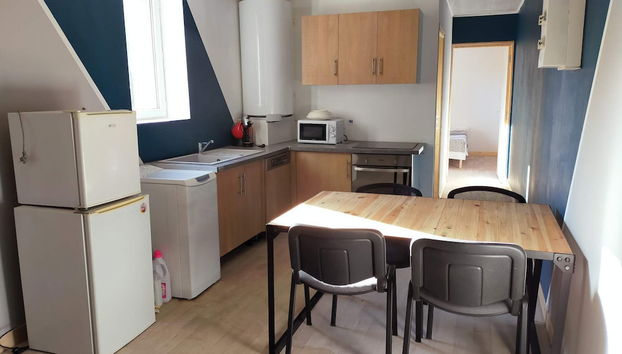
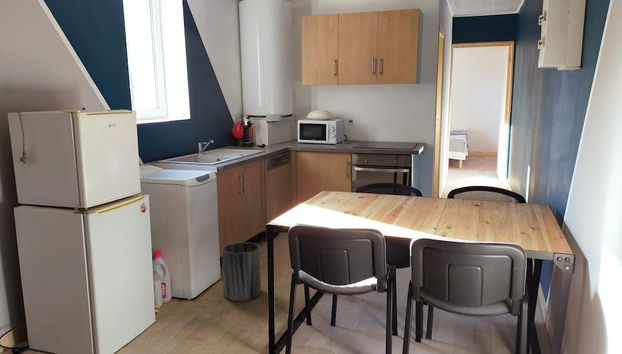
+ trash can (241, 270)
